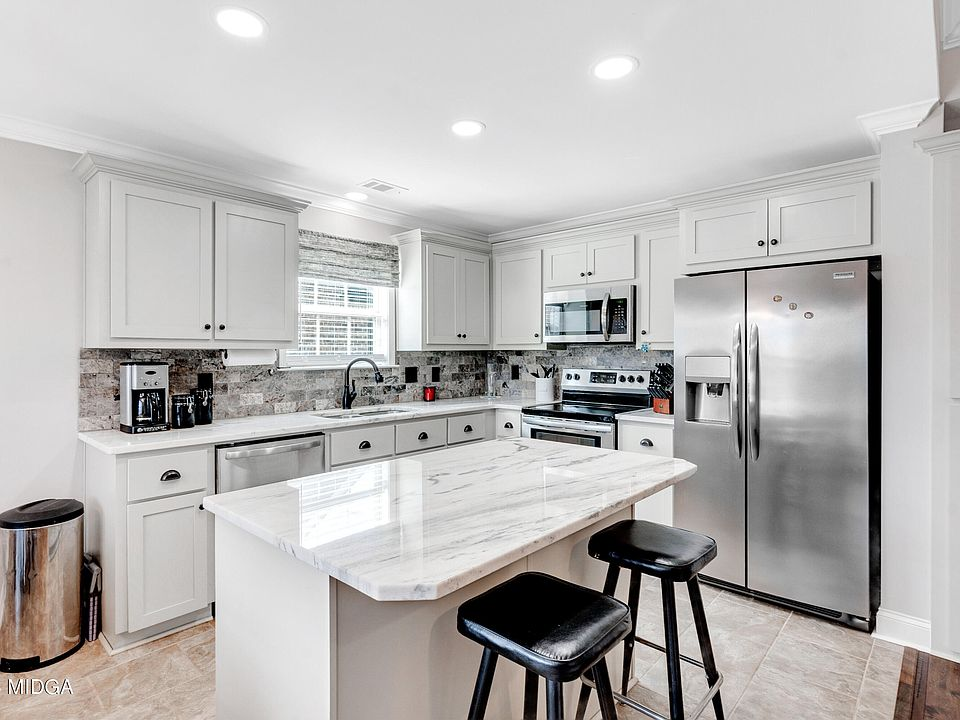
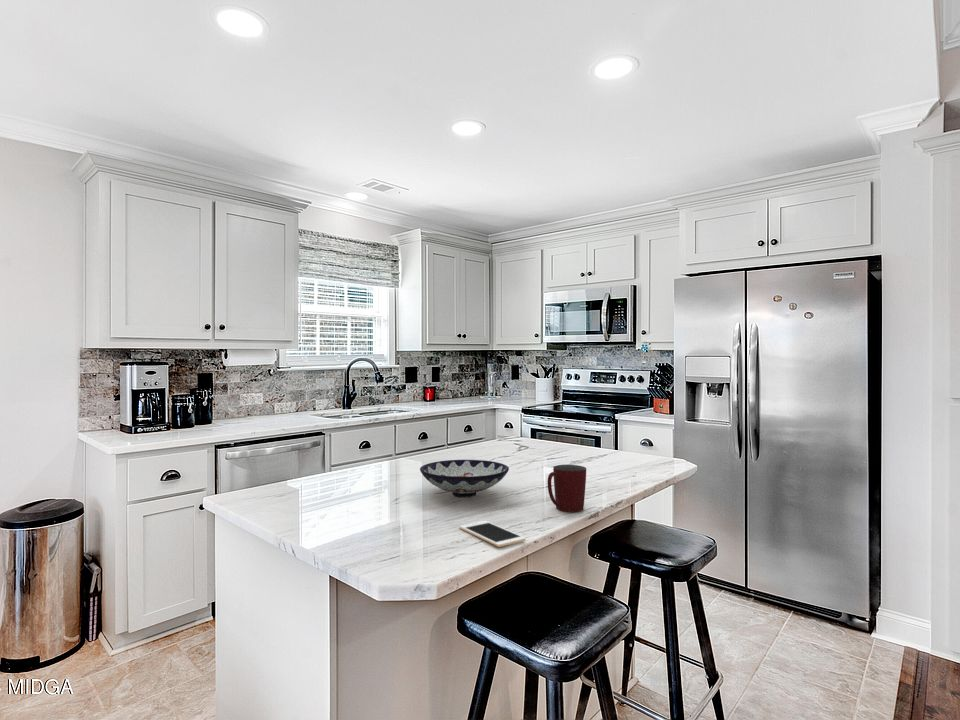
+ mug (565, 488)
+ bowl (464, 481)
+ cell phone (491, 532)
